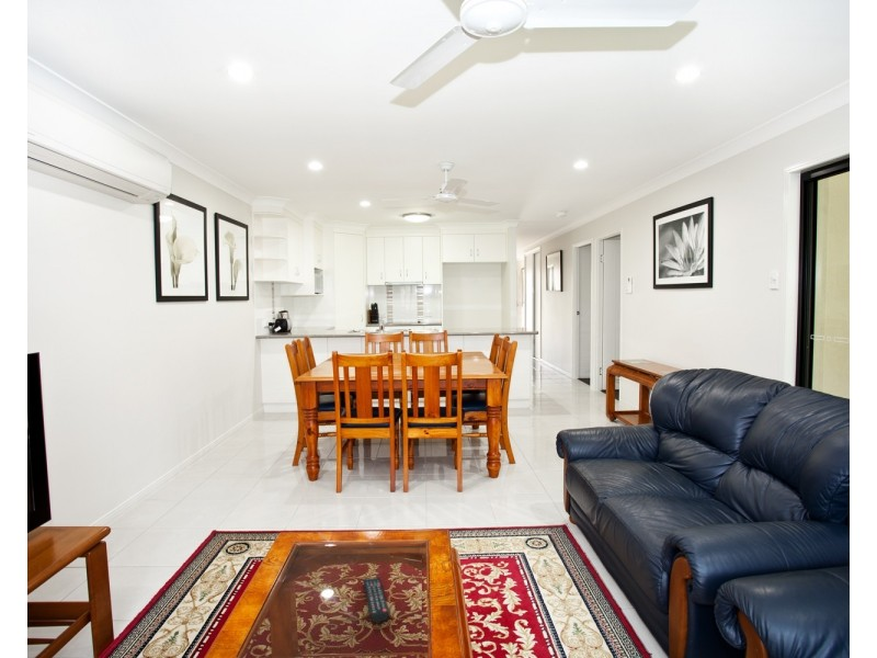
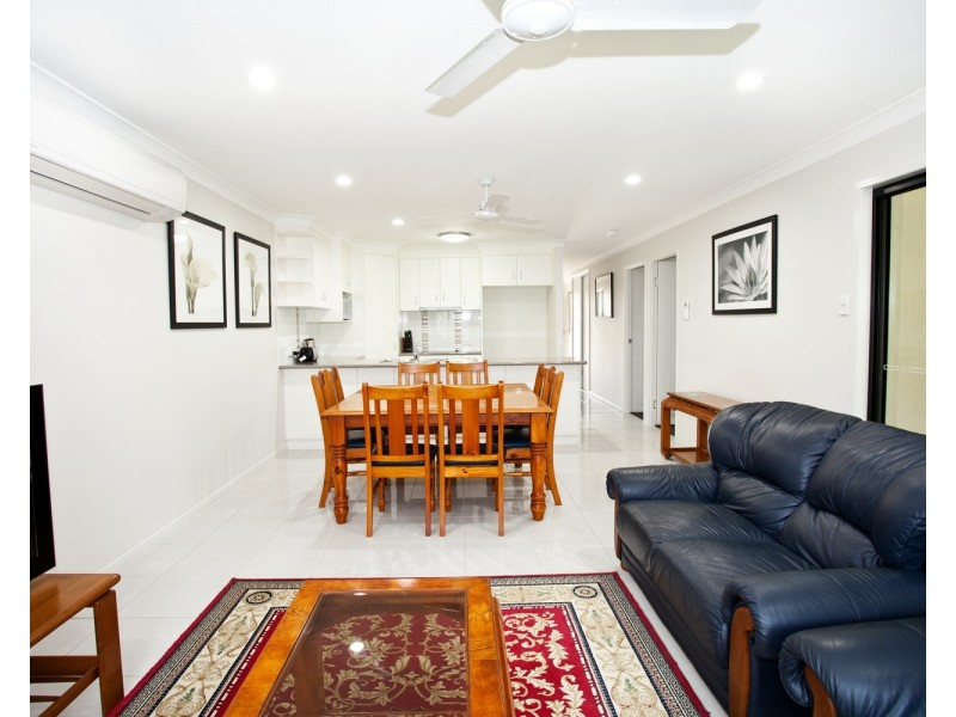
- remote control (375, 597)
